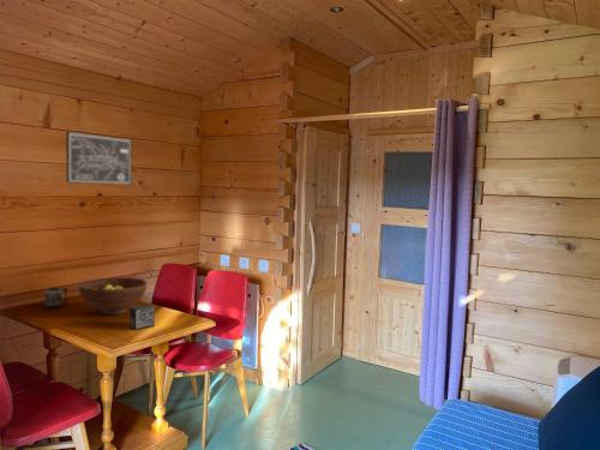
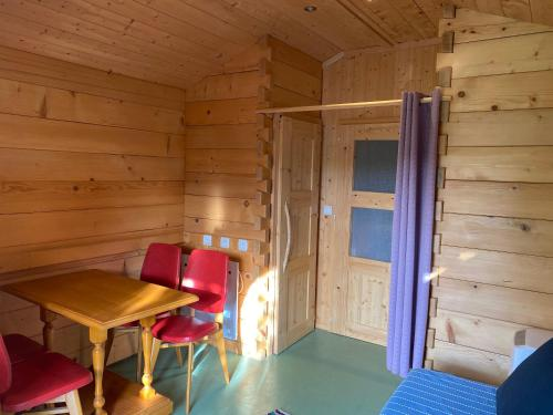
- small box (142, 316)
- fruit bowl (113, 298)
- wall art (101, 160)
- mug (56, 296)
